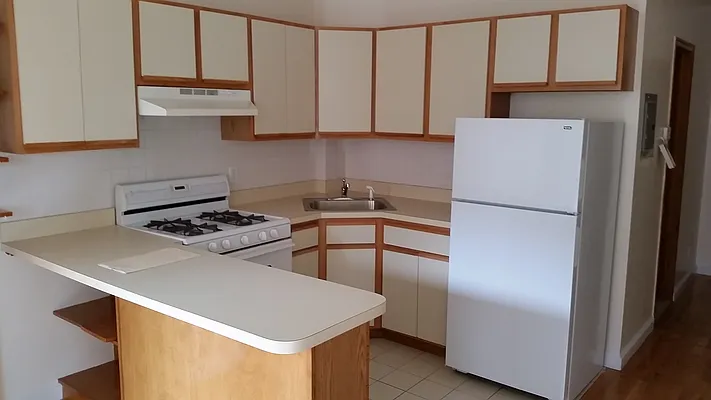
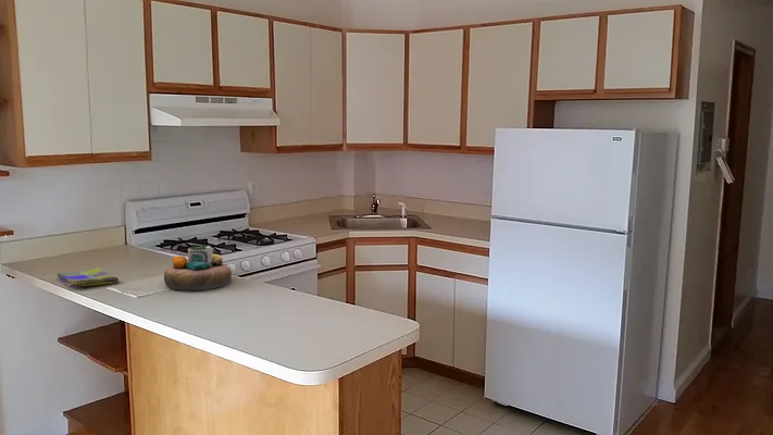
+ dish towel (87, 276)
+ decorative bowl (198, 263)
